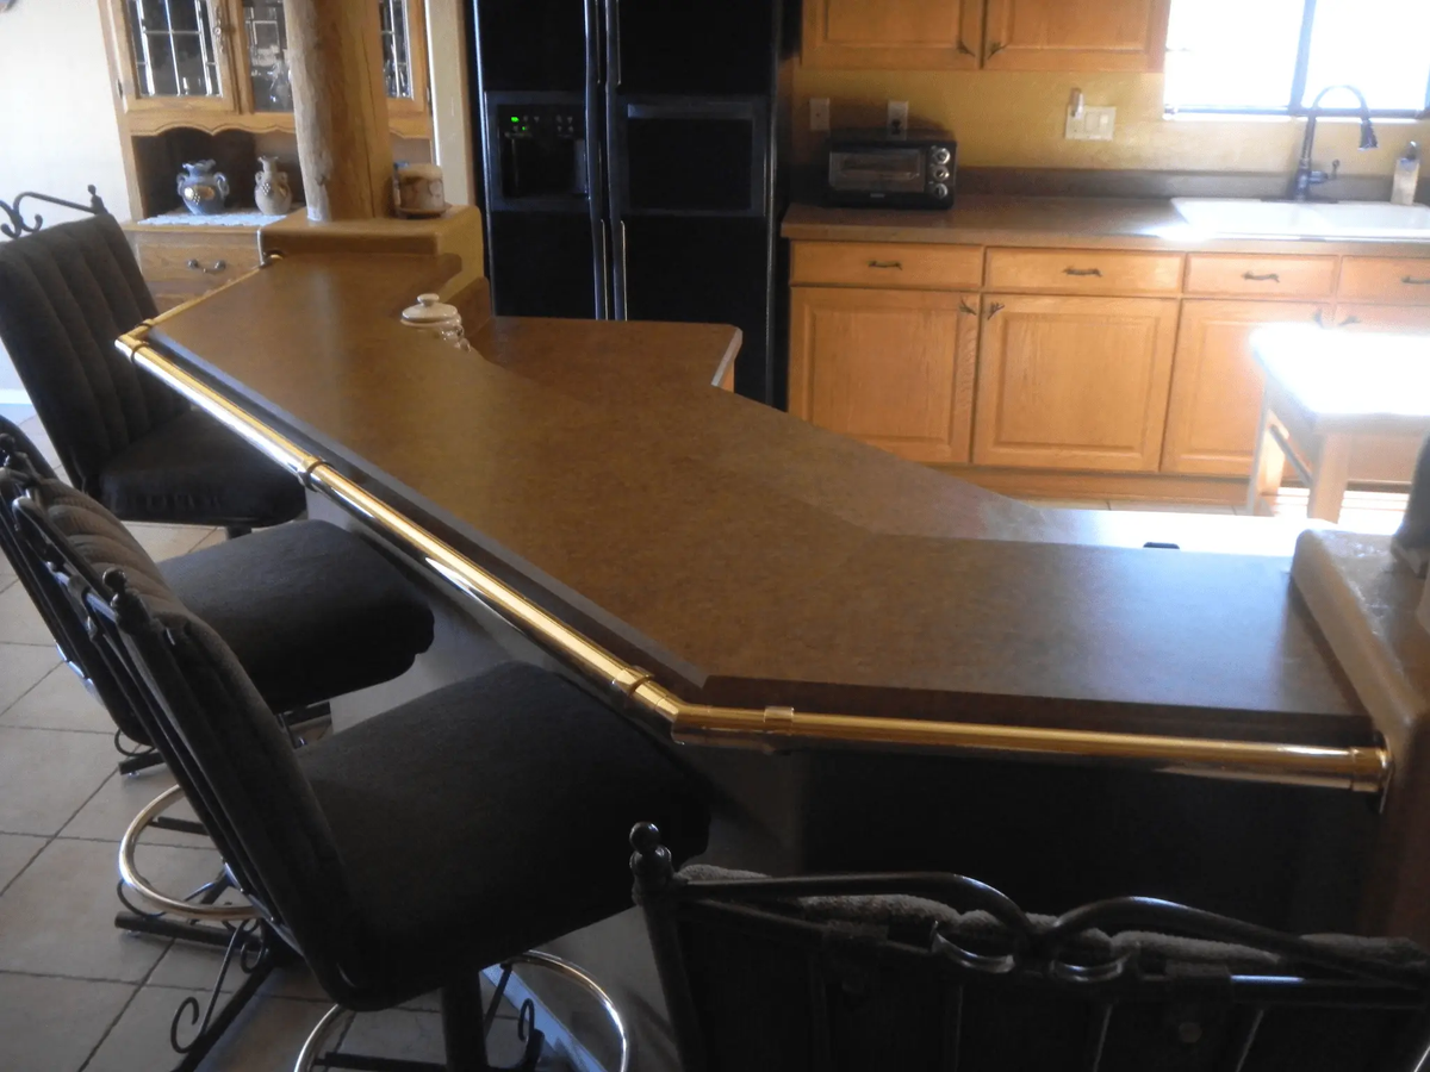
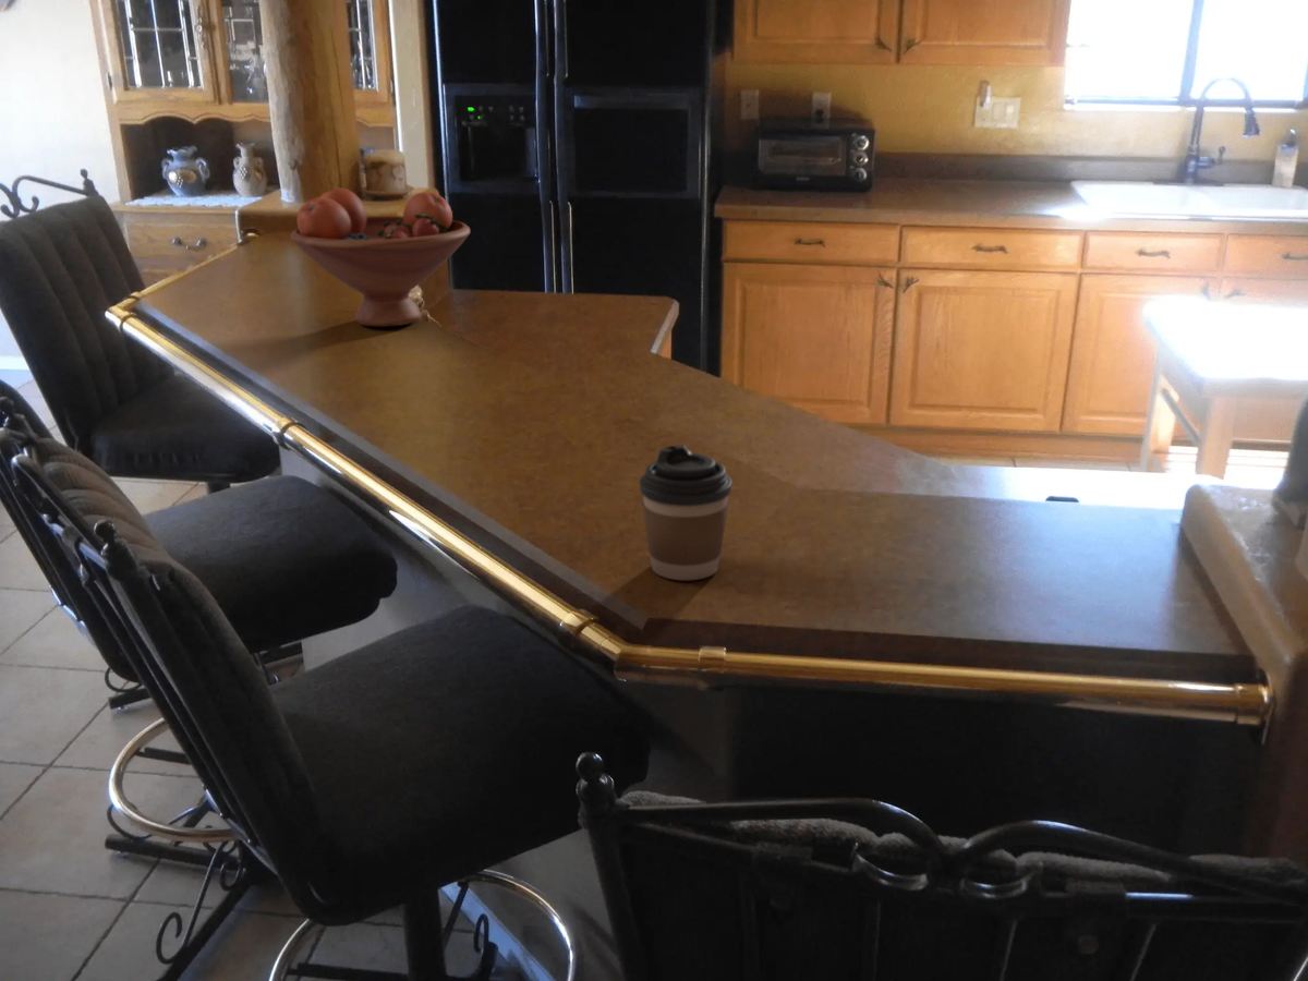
+ coffee cup (685, 511)
+ fruit bowl (383, 257)
